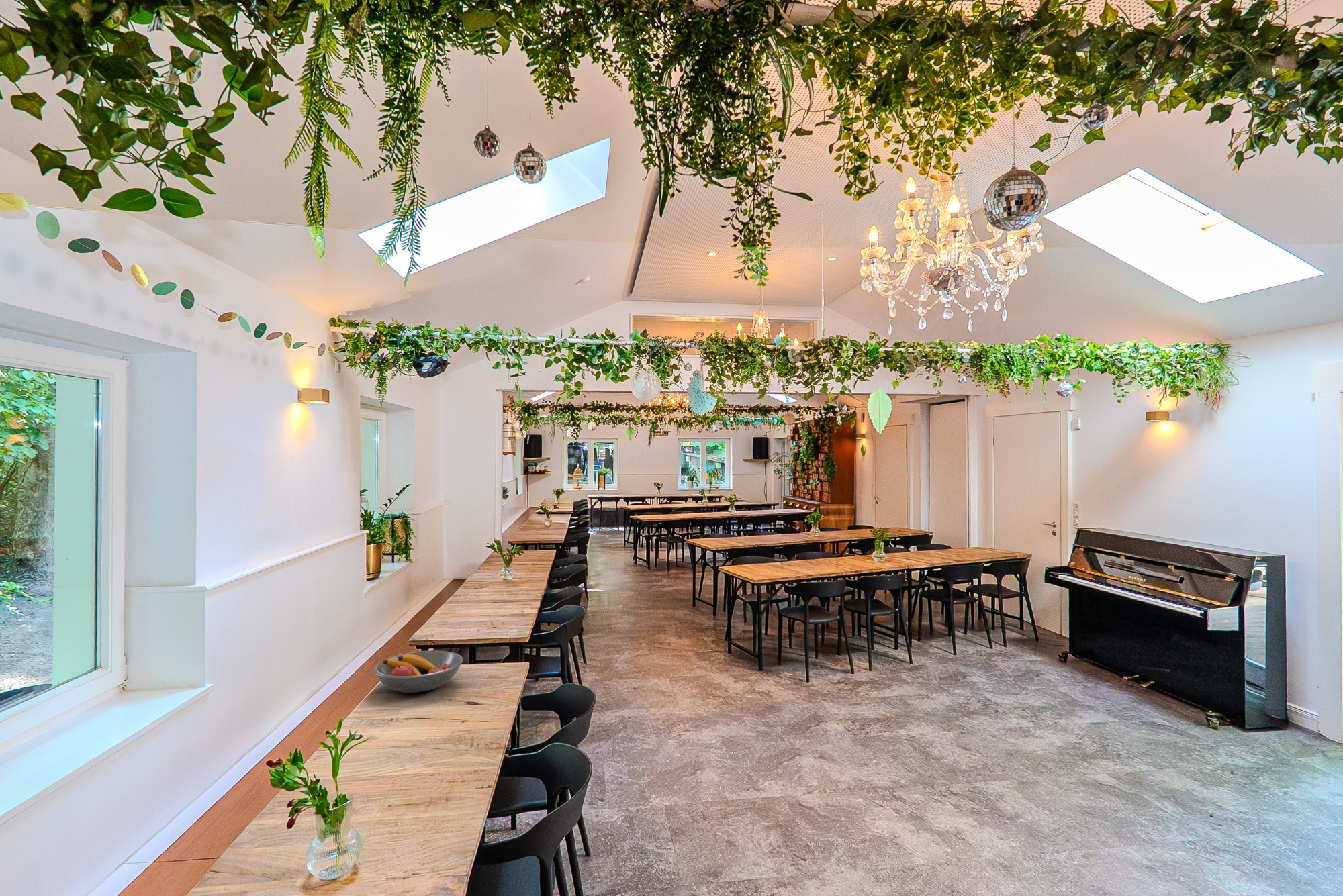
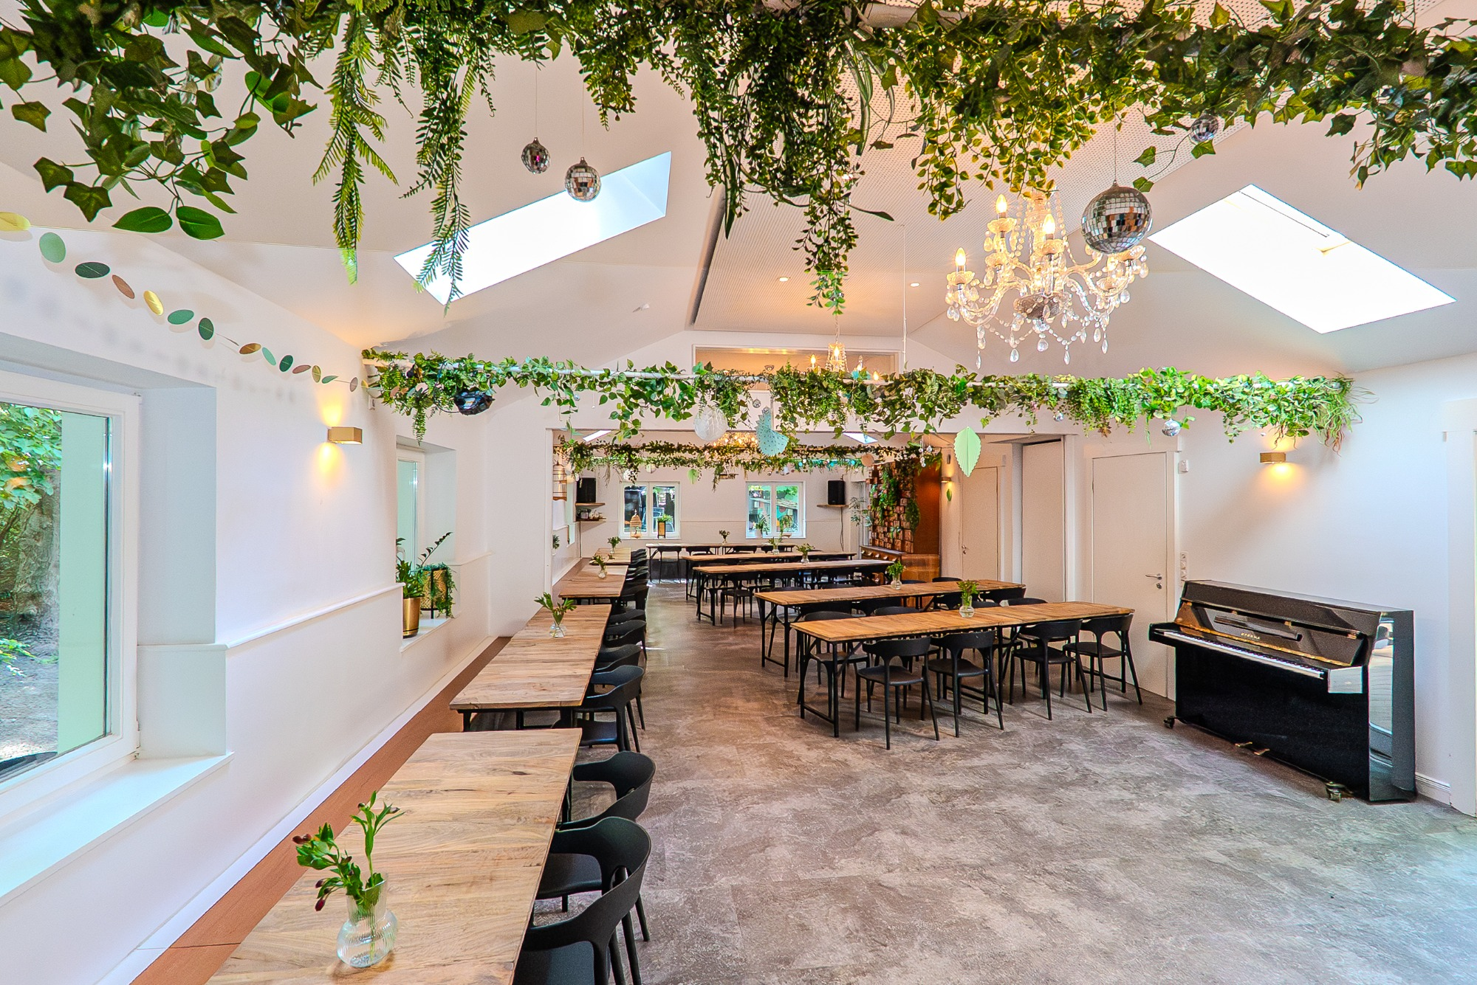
- fruit bowl (419, 671)
